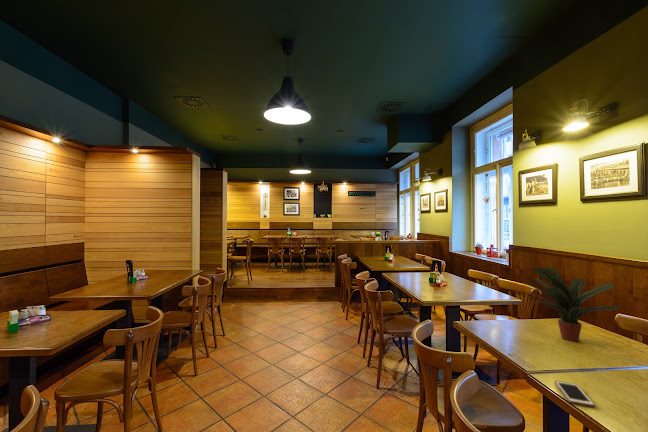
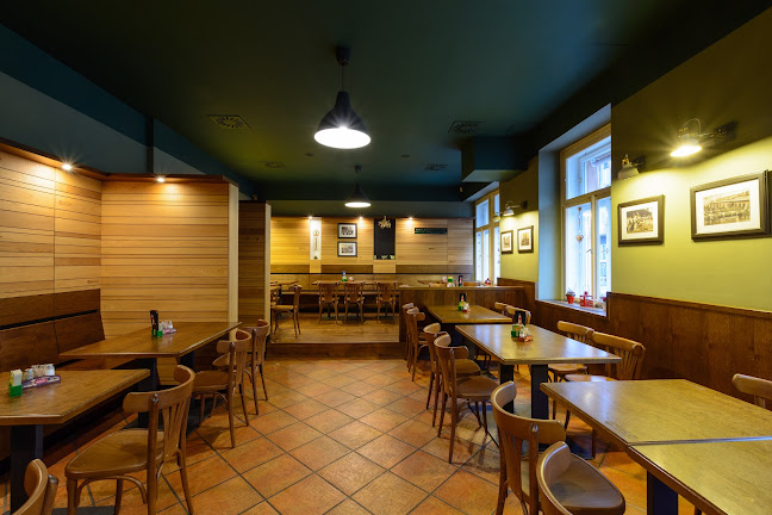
- cell phone (573, 393)
- potted plant (563, 301)
